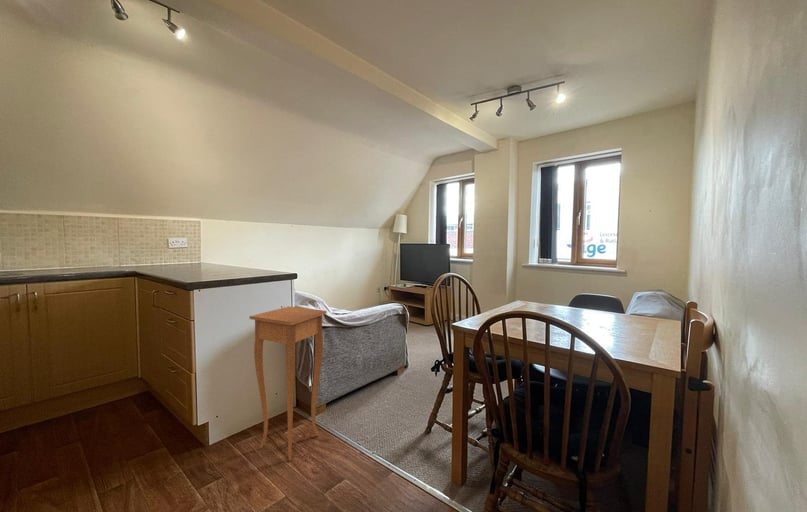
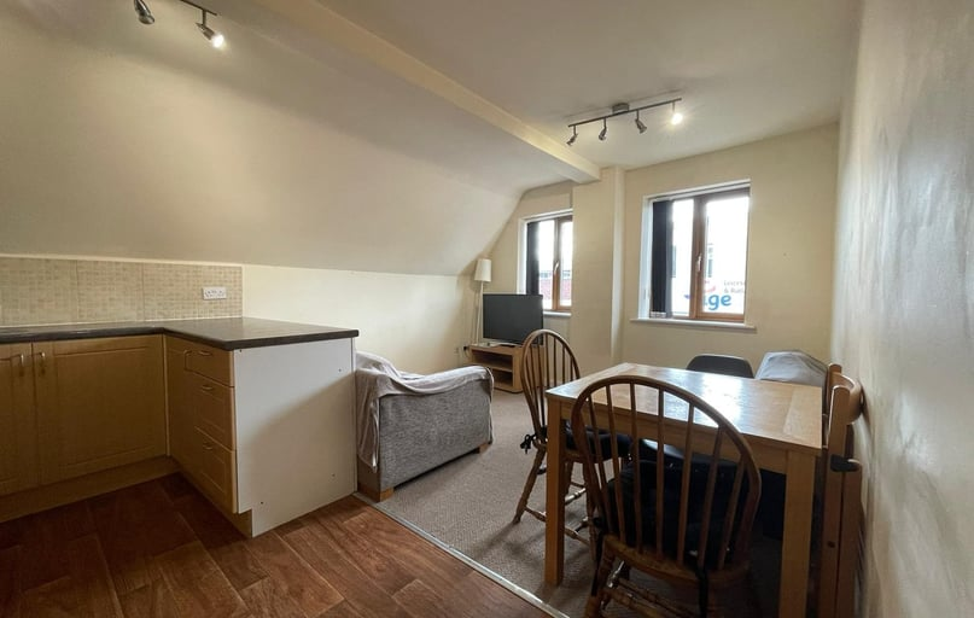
- side table (290, 378)
